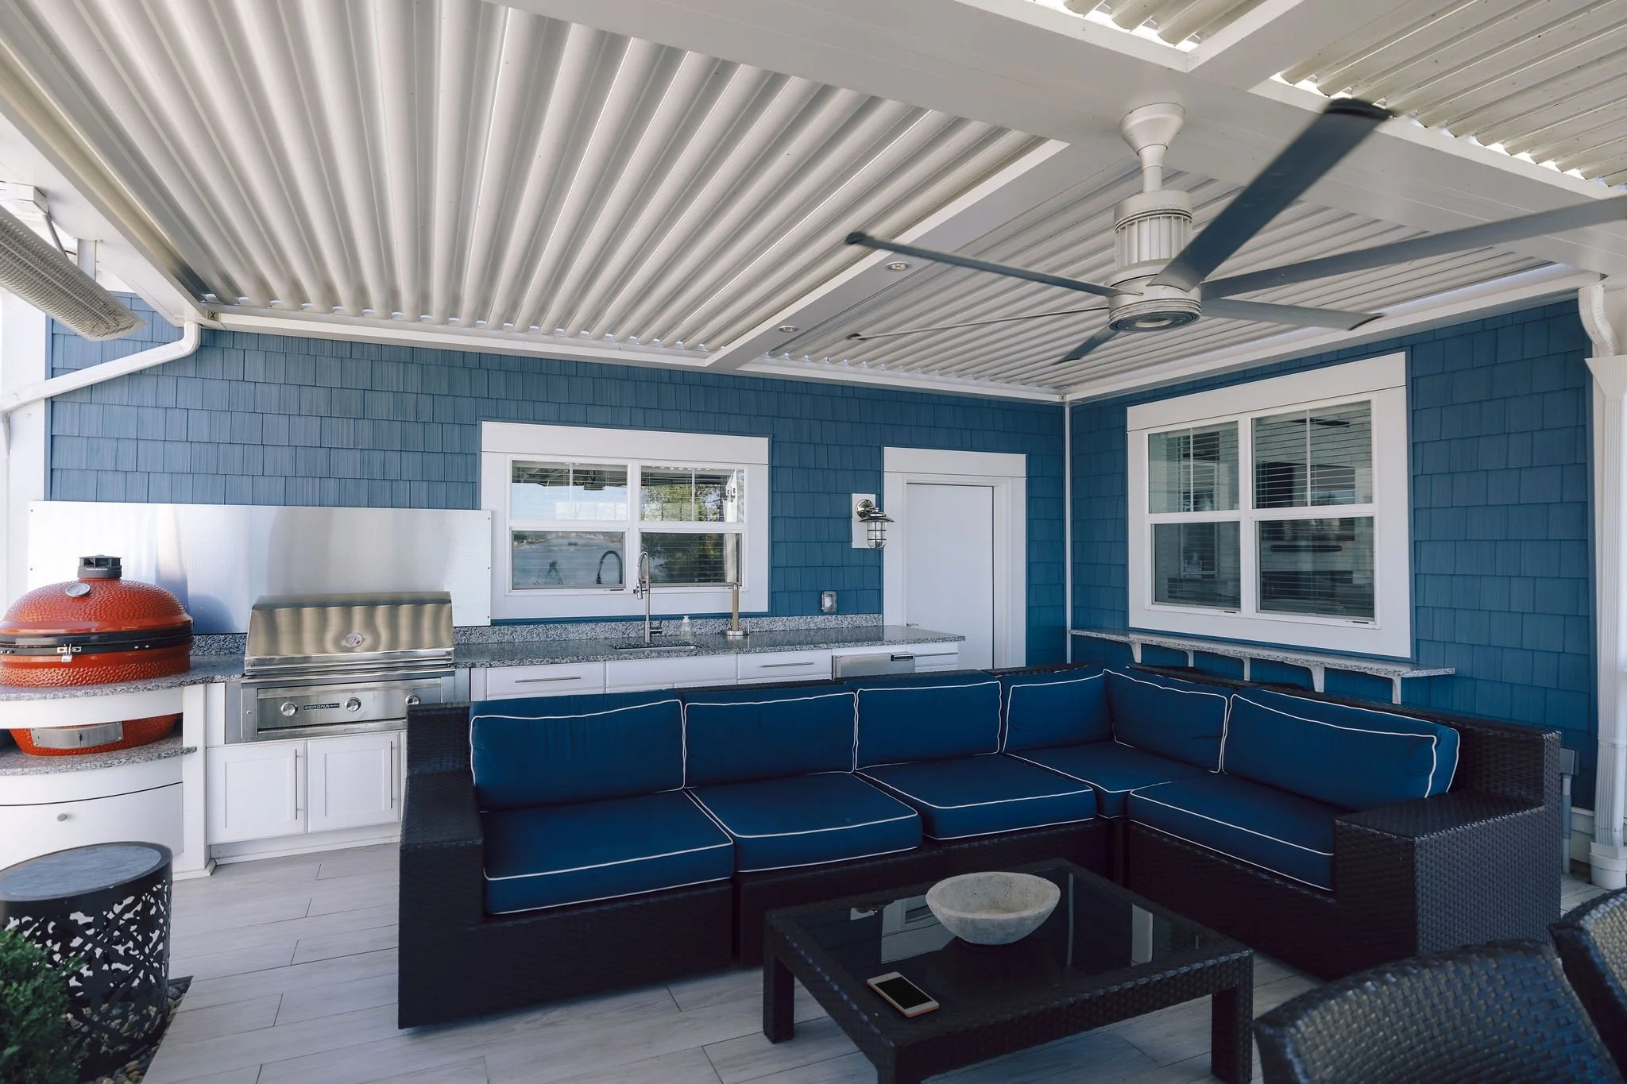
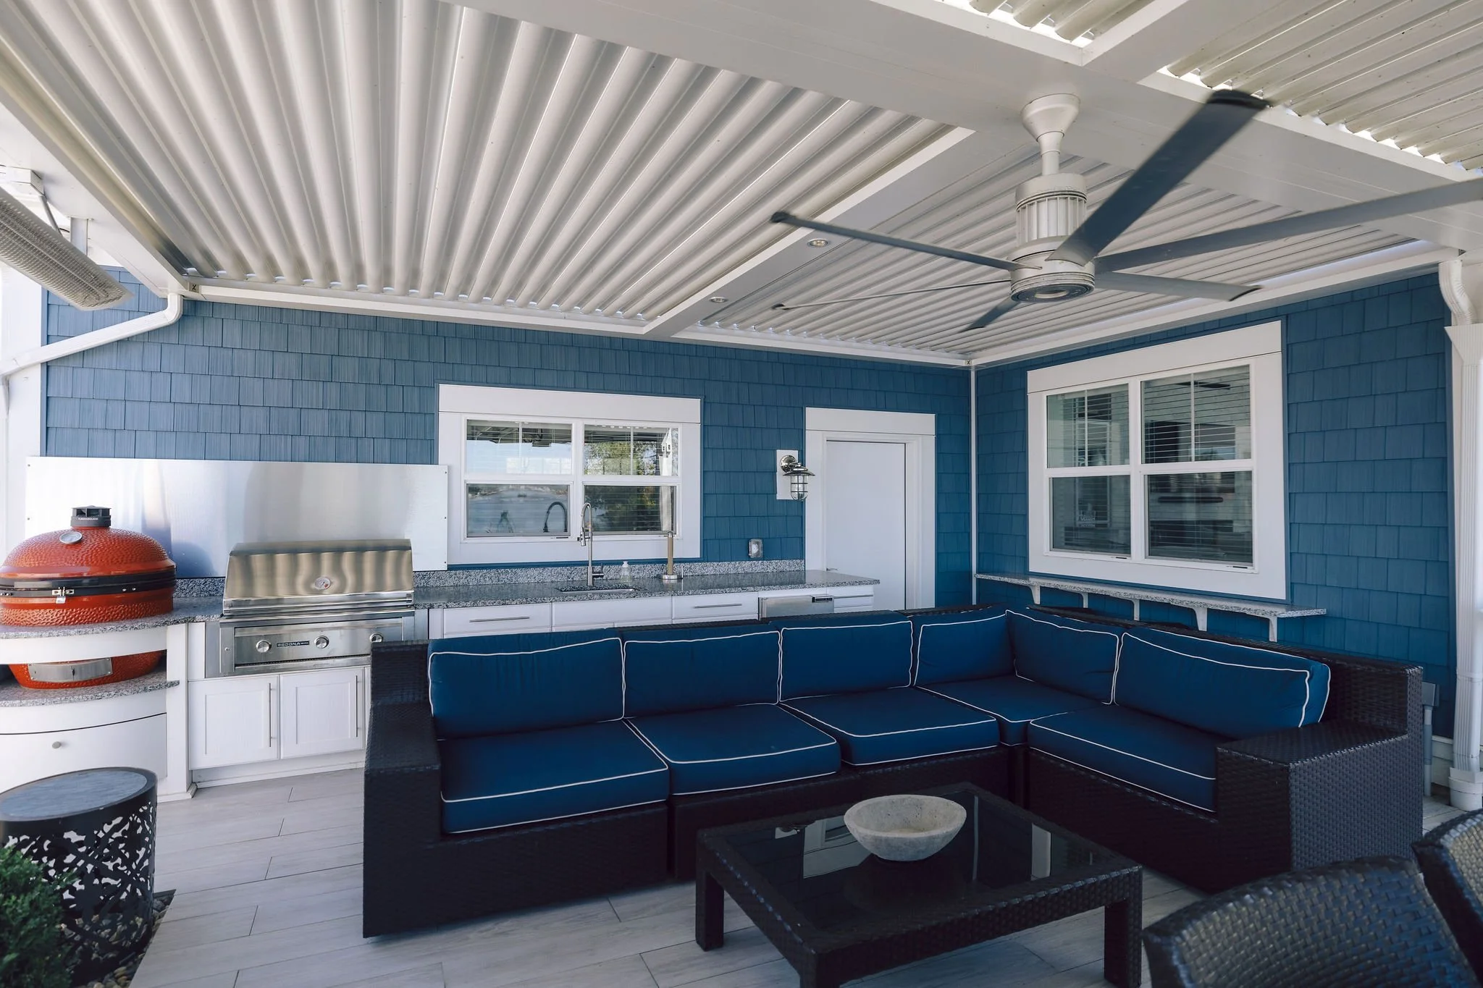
- cell phone (901, 993)
